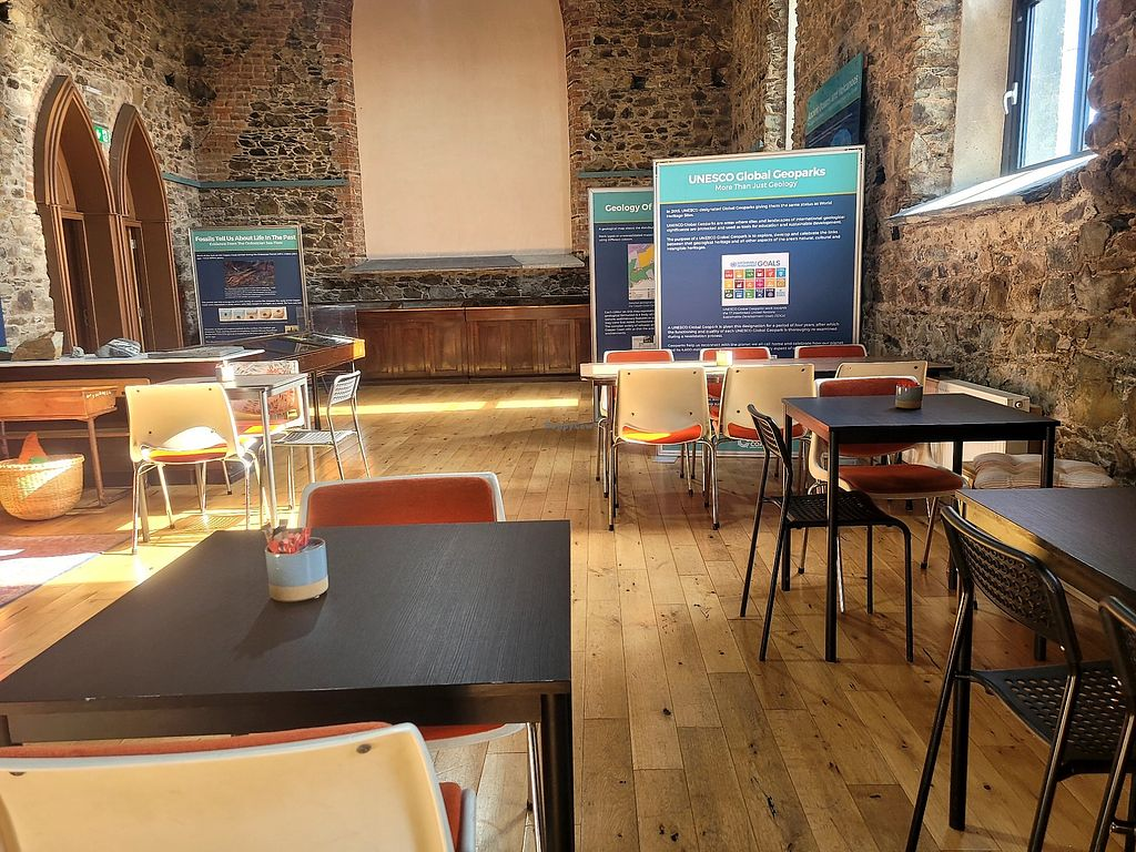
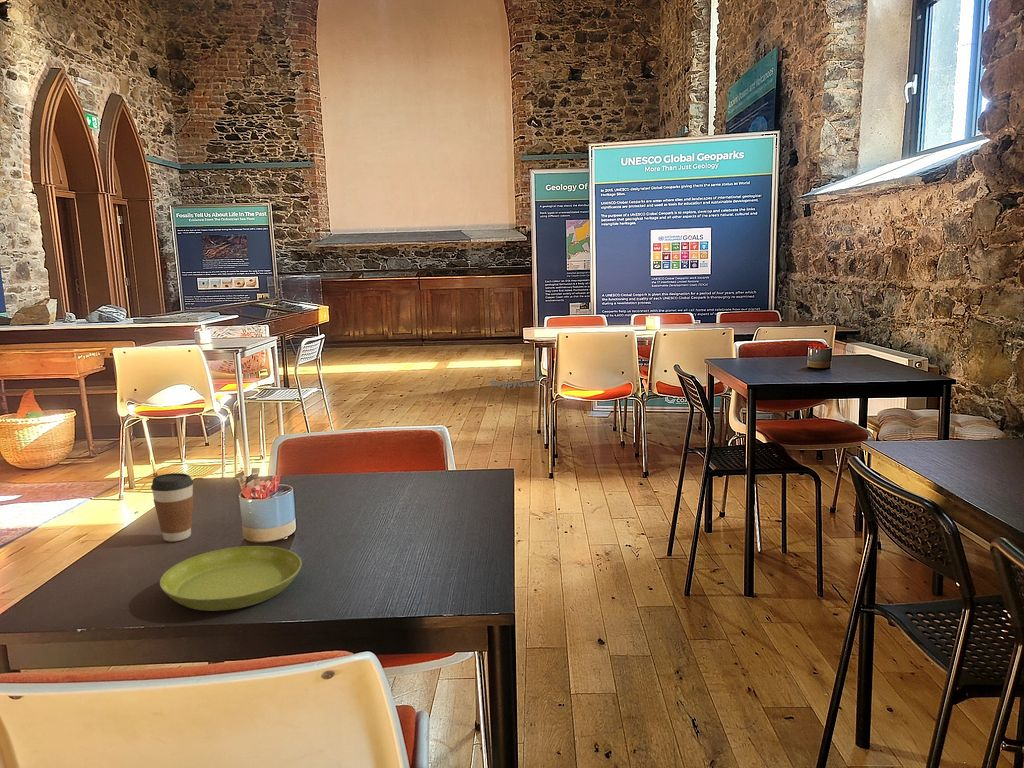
+ coffee cup (174, 507)
+ saucer (233, 579)
